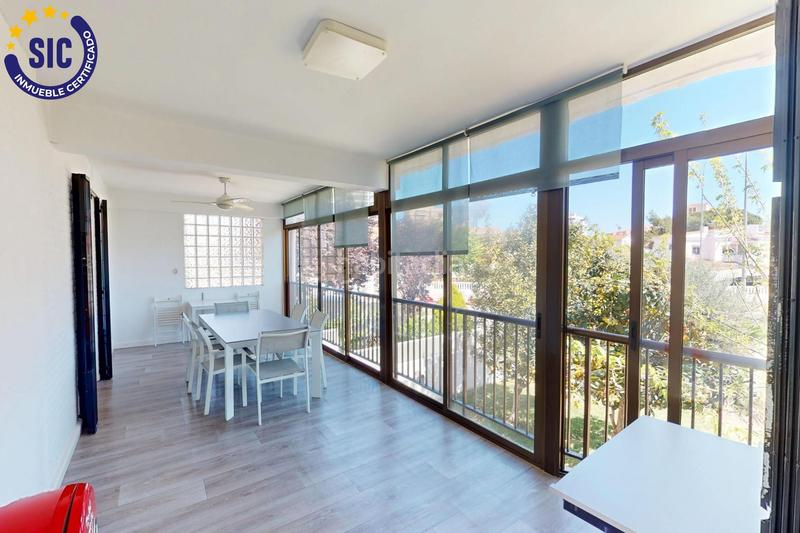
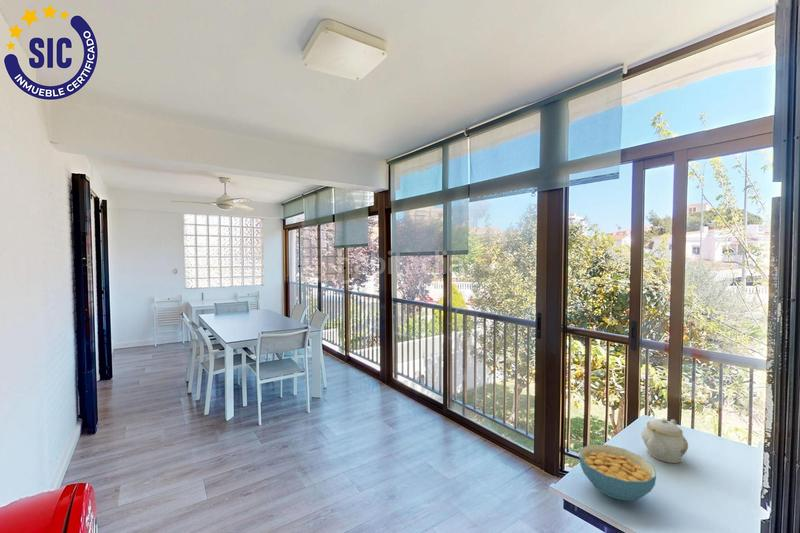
+ teapot (664, 436)
+ cereal bowl (615, 477)
